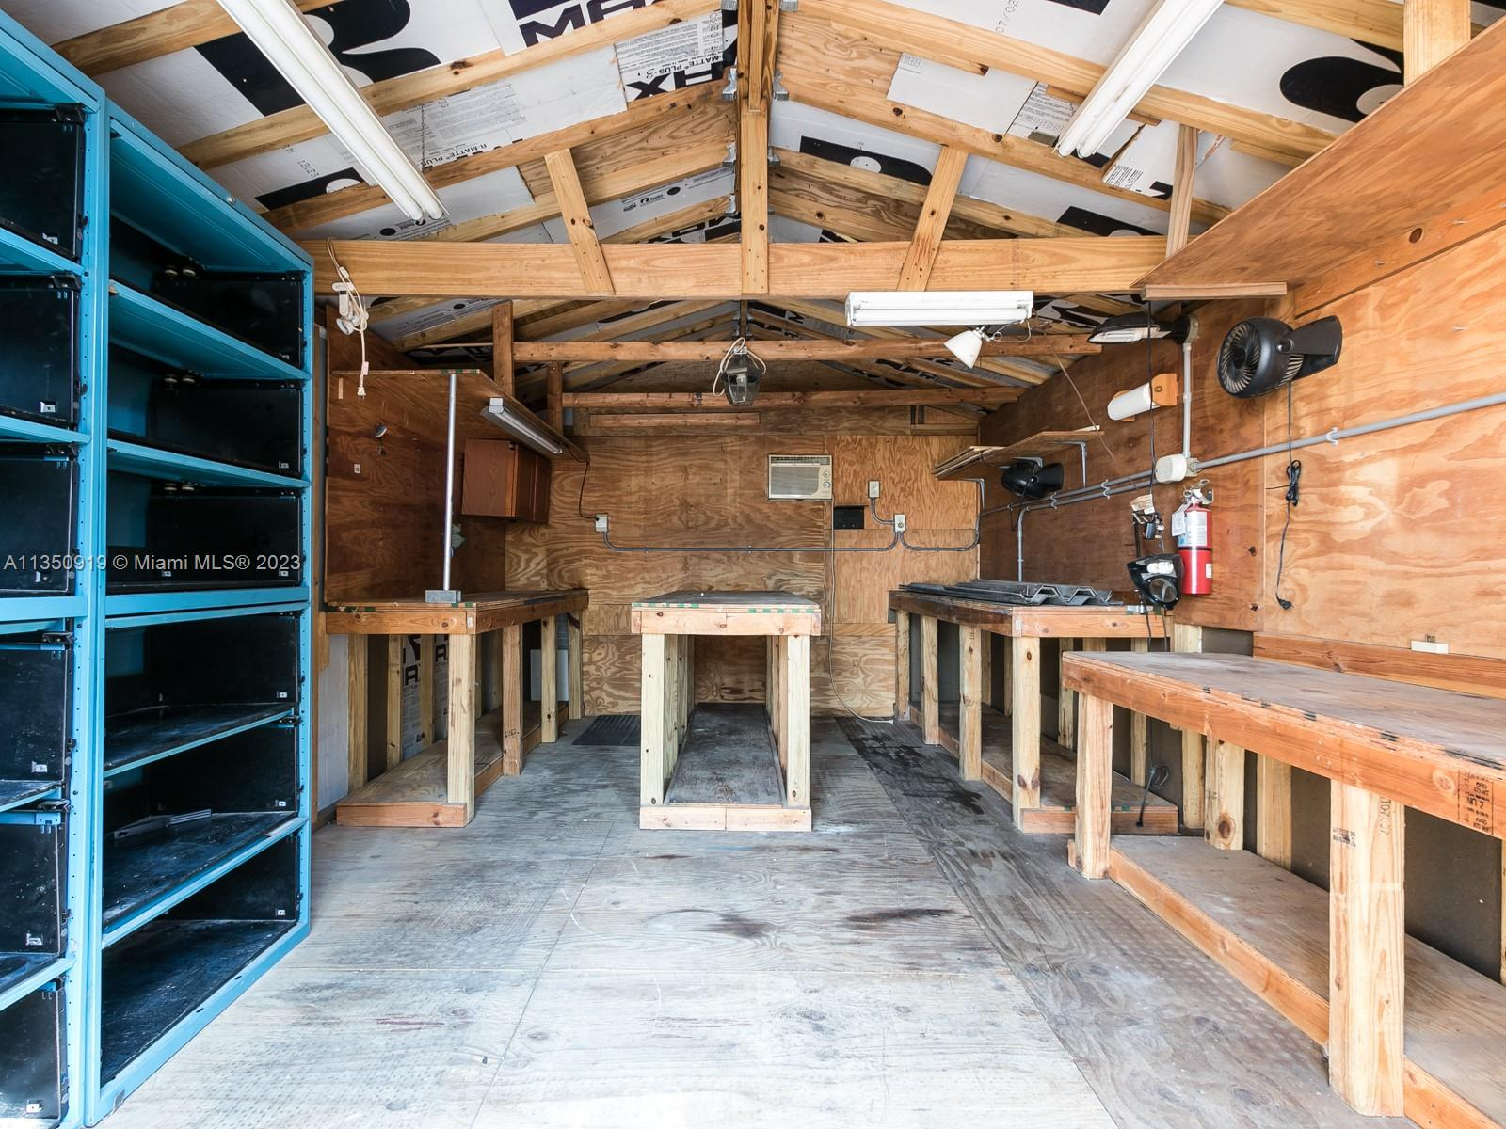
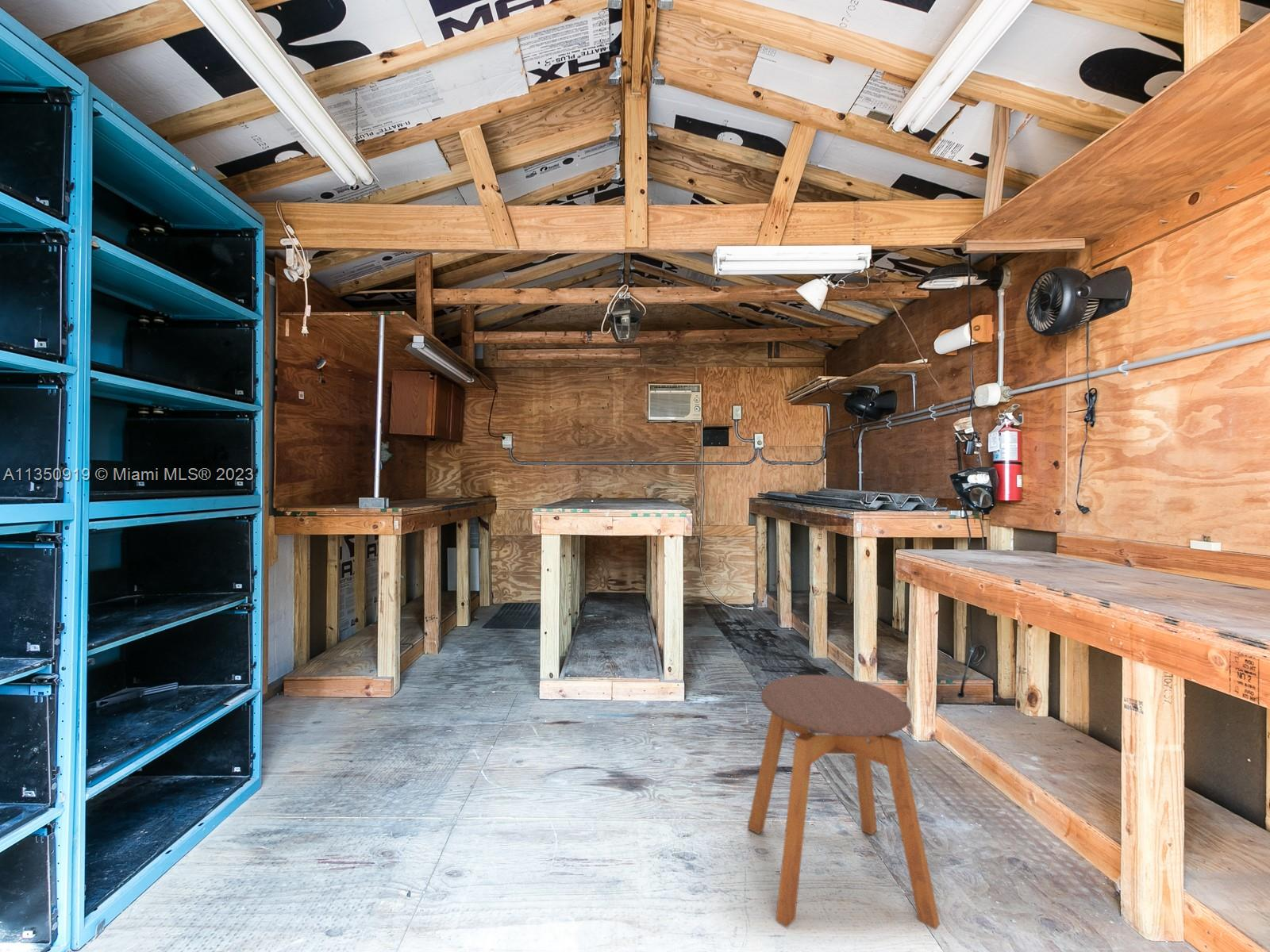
+ stool (809, 781)
